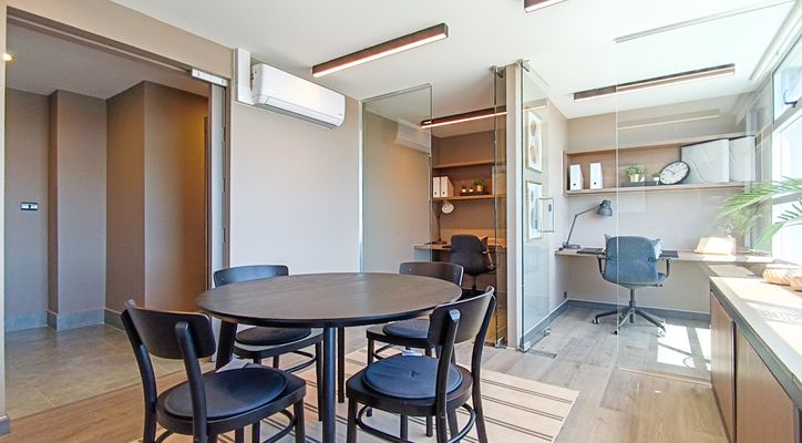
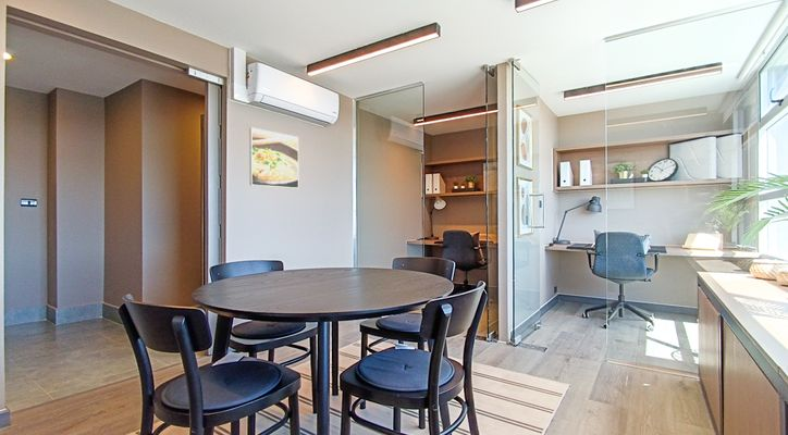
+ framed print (275, 159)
